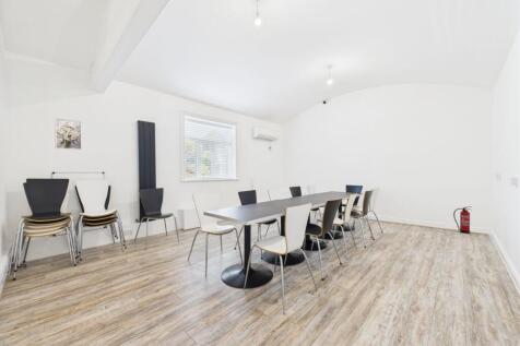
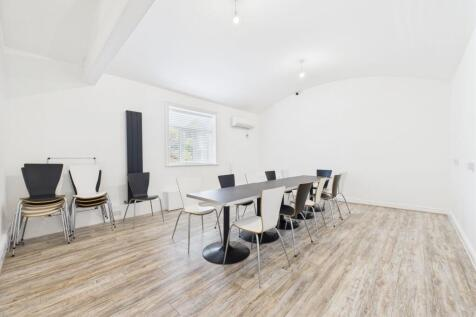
- fire extinguisher (462, 218)
- wall art (68, 134)
